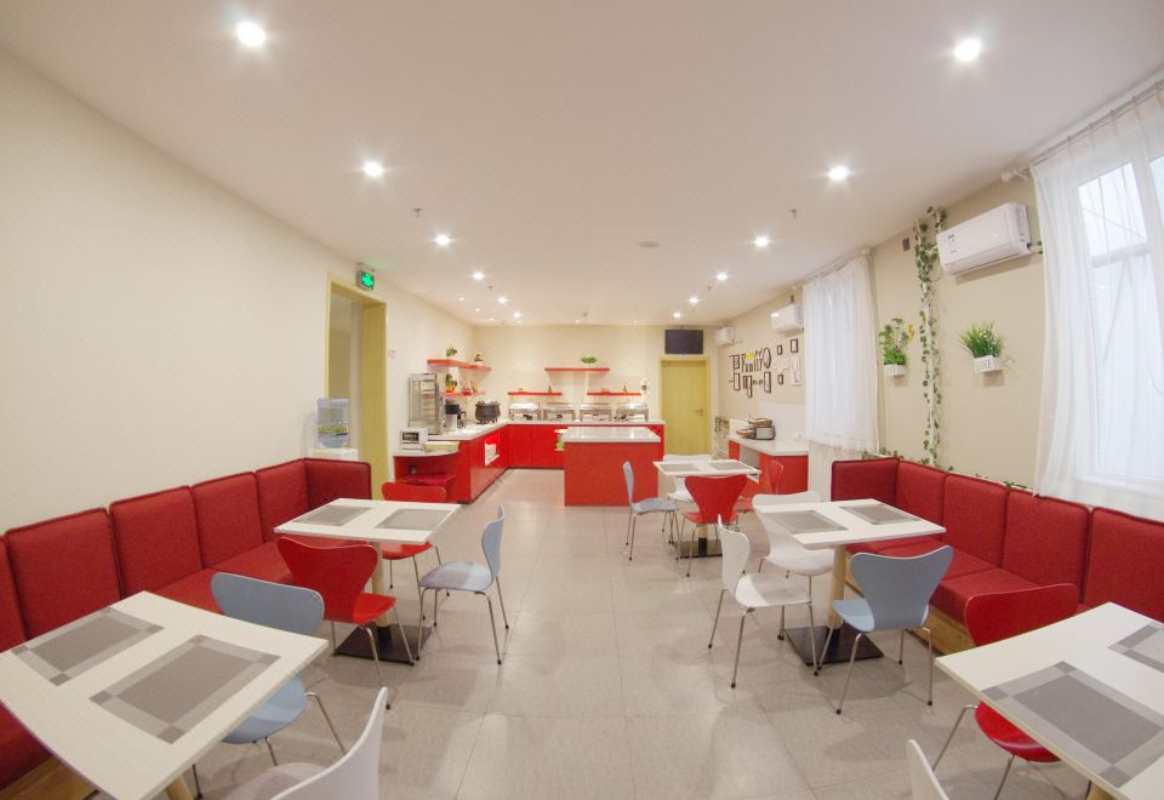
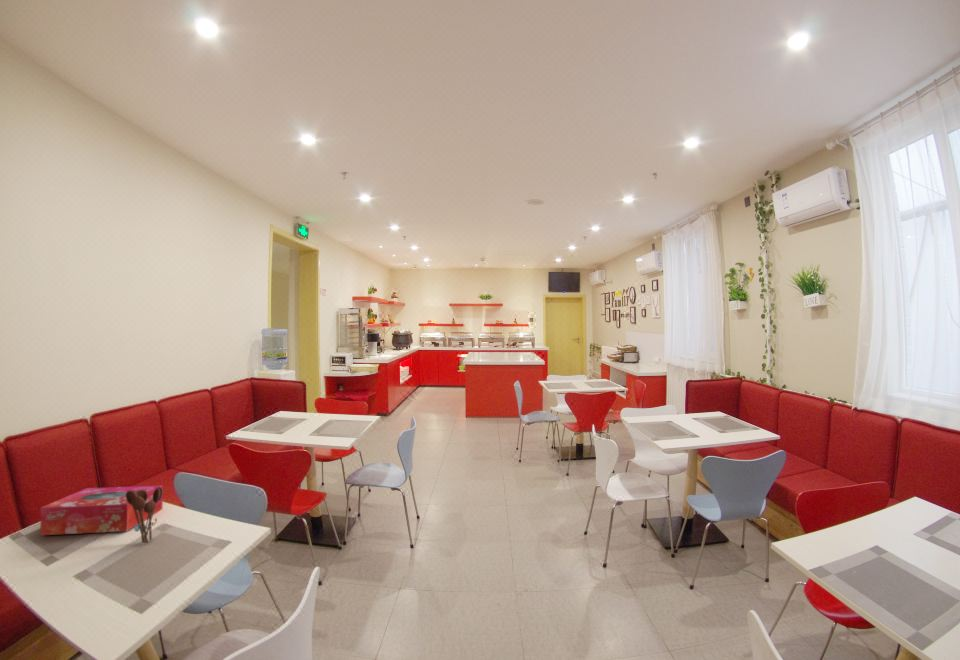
+ tissue box (105, 508)
+ utensil holder (142, 514)
